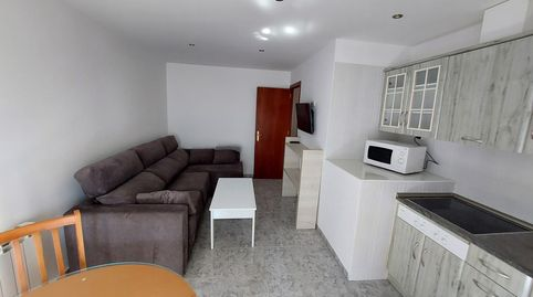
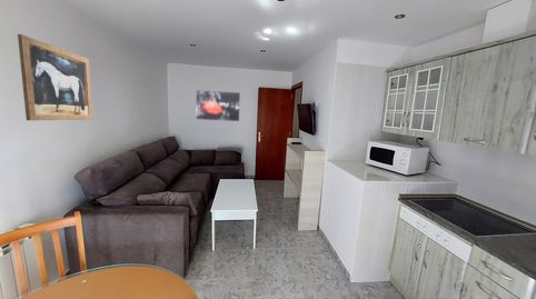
+ wall art (218, 106)
+ wall art (62, 84)
